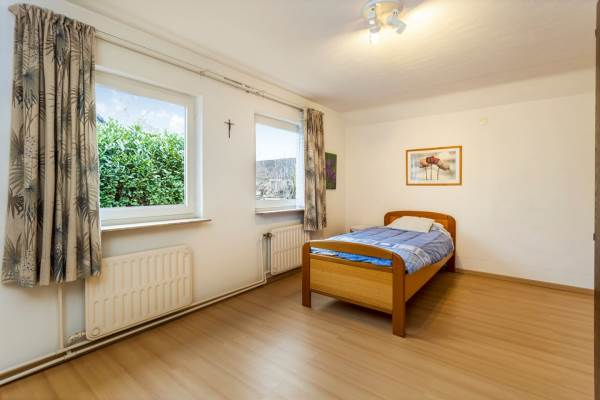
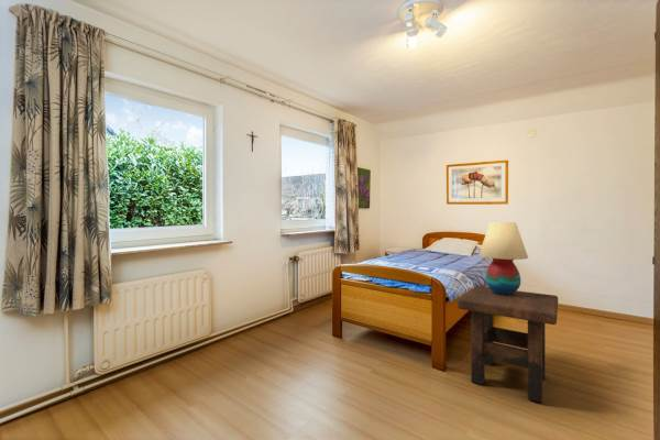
+ side table (508, 338)
+ table lamp (502, 257)
